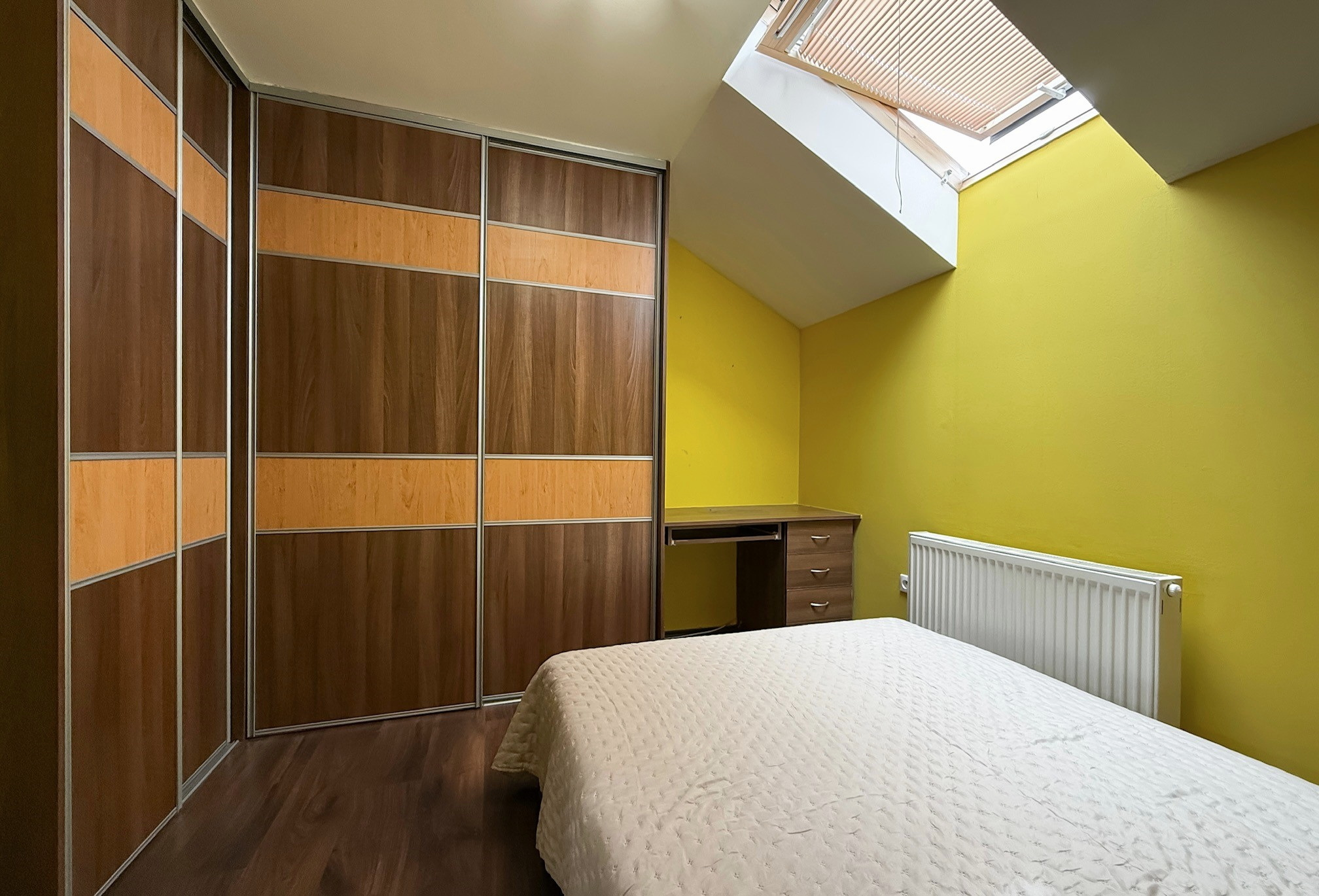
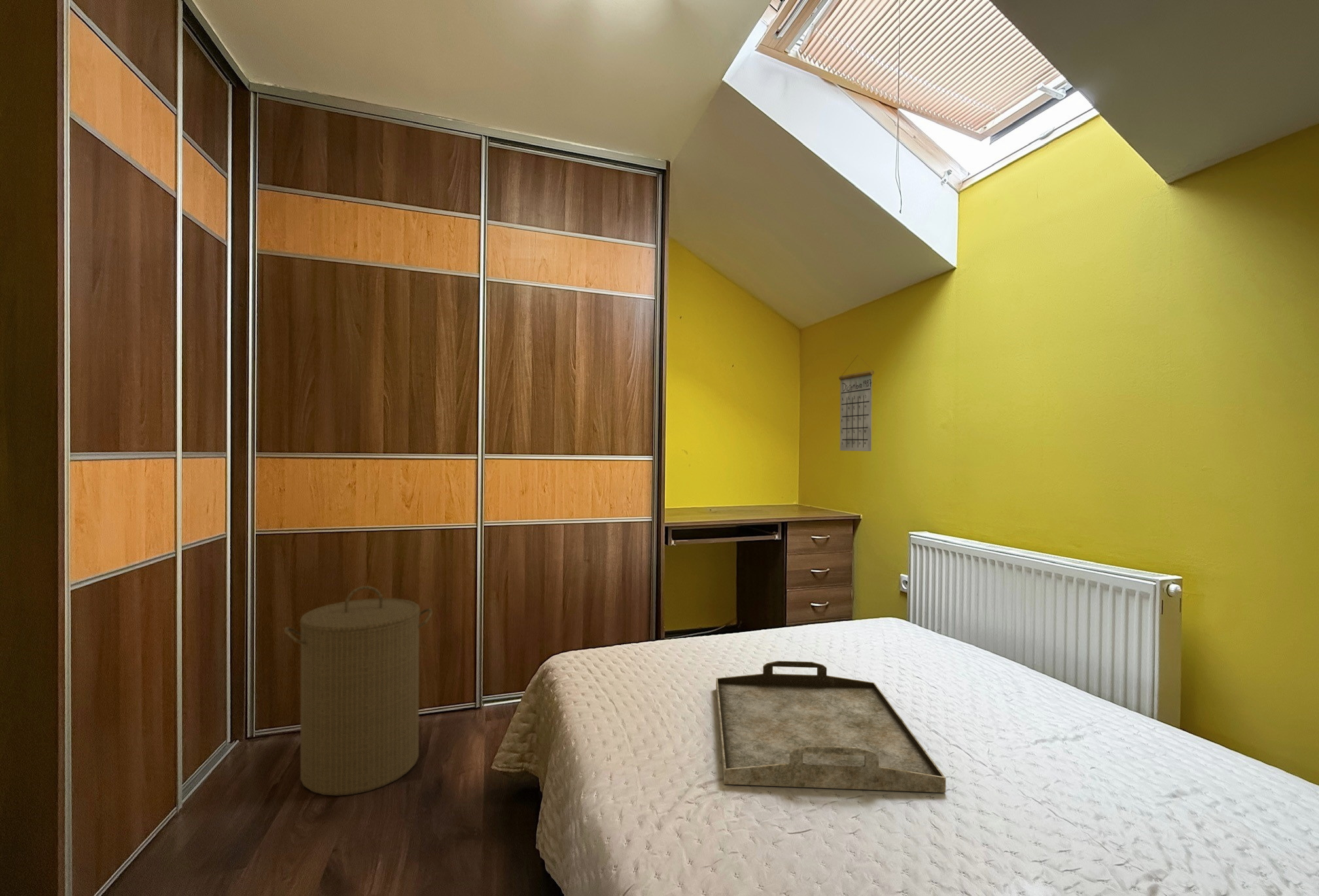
+ serving tray (811, 714)
+ laundry hamper (361, 676)
+ calendar (855, 402)
